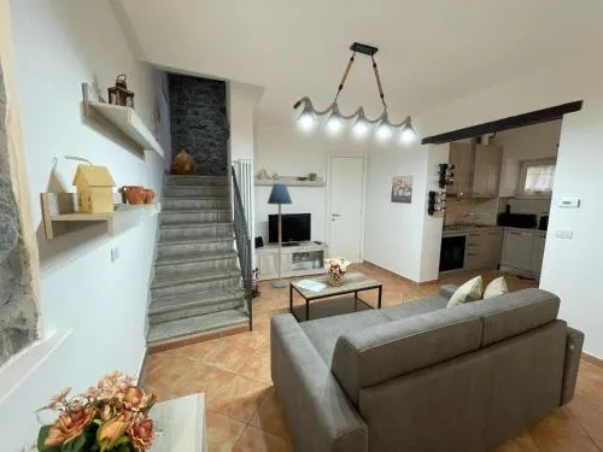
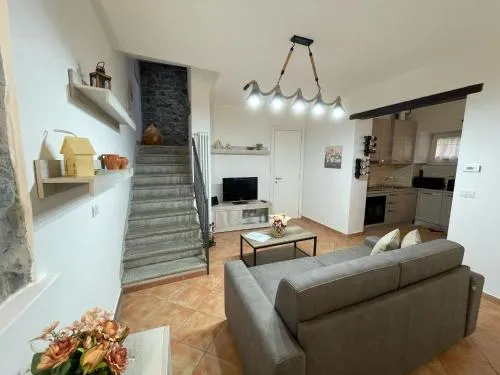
- floor lamp (280, 235)
